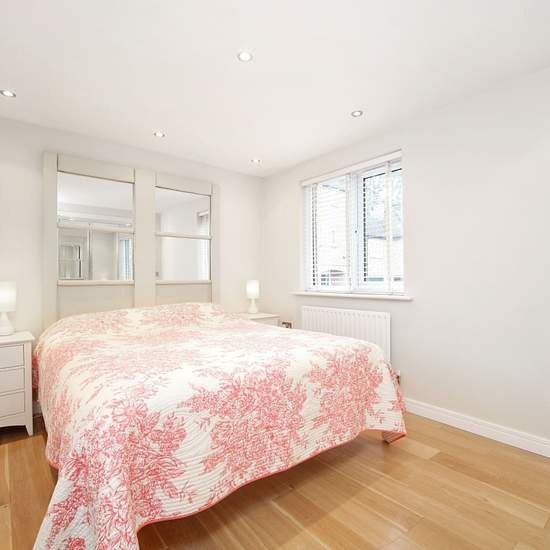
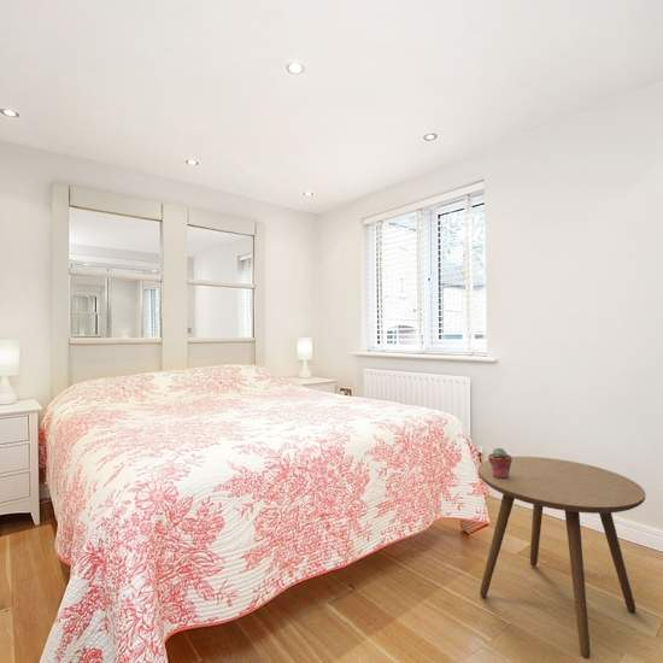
+ potted succulent (499, 462)
+ side table (568, 539)
